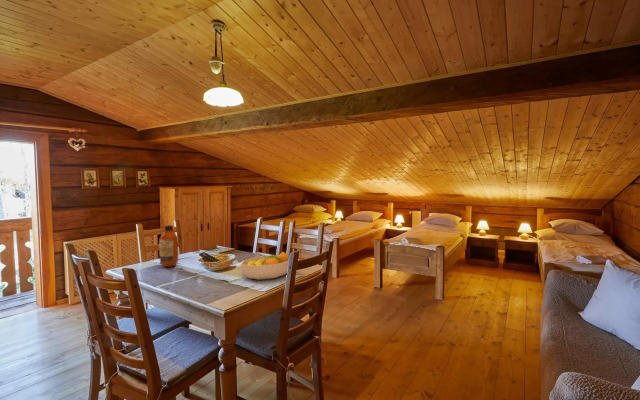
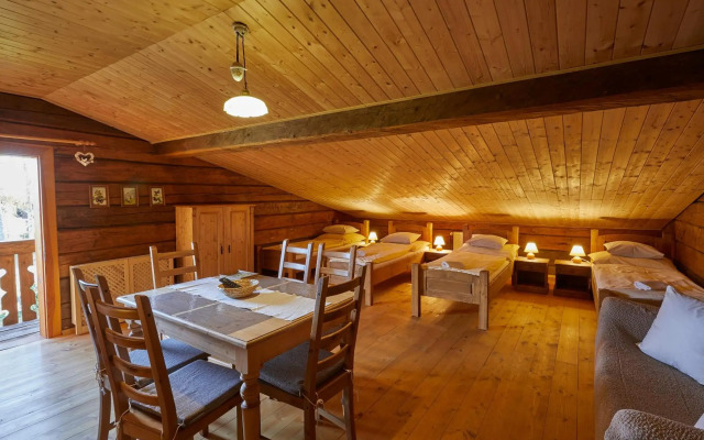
- bottle (168, 245)
- fruit bowl (267, 264)
